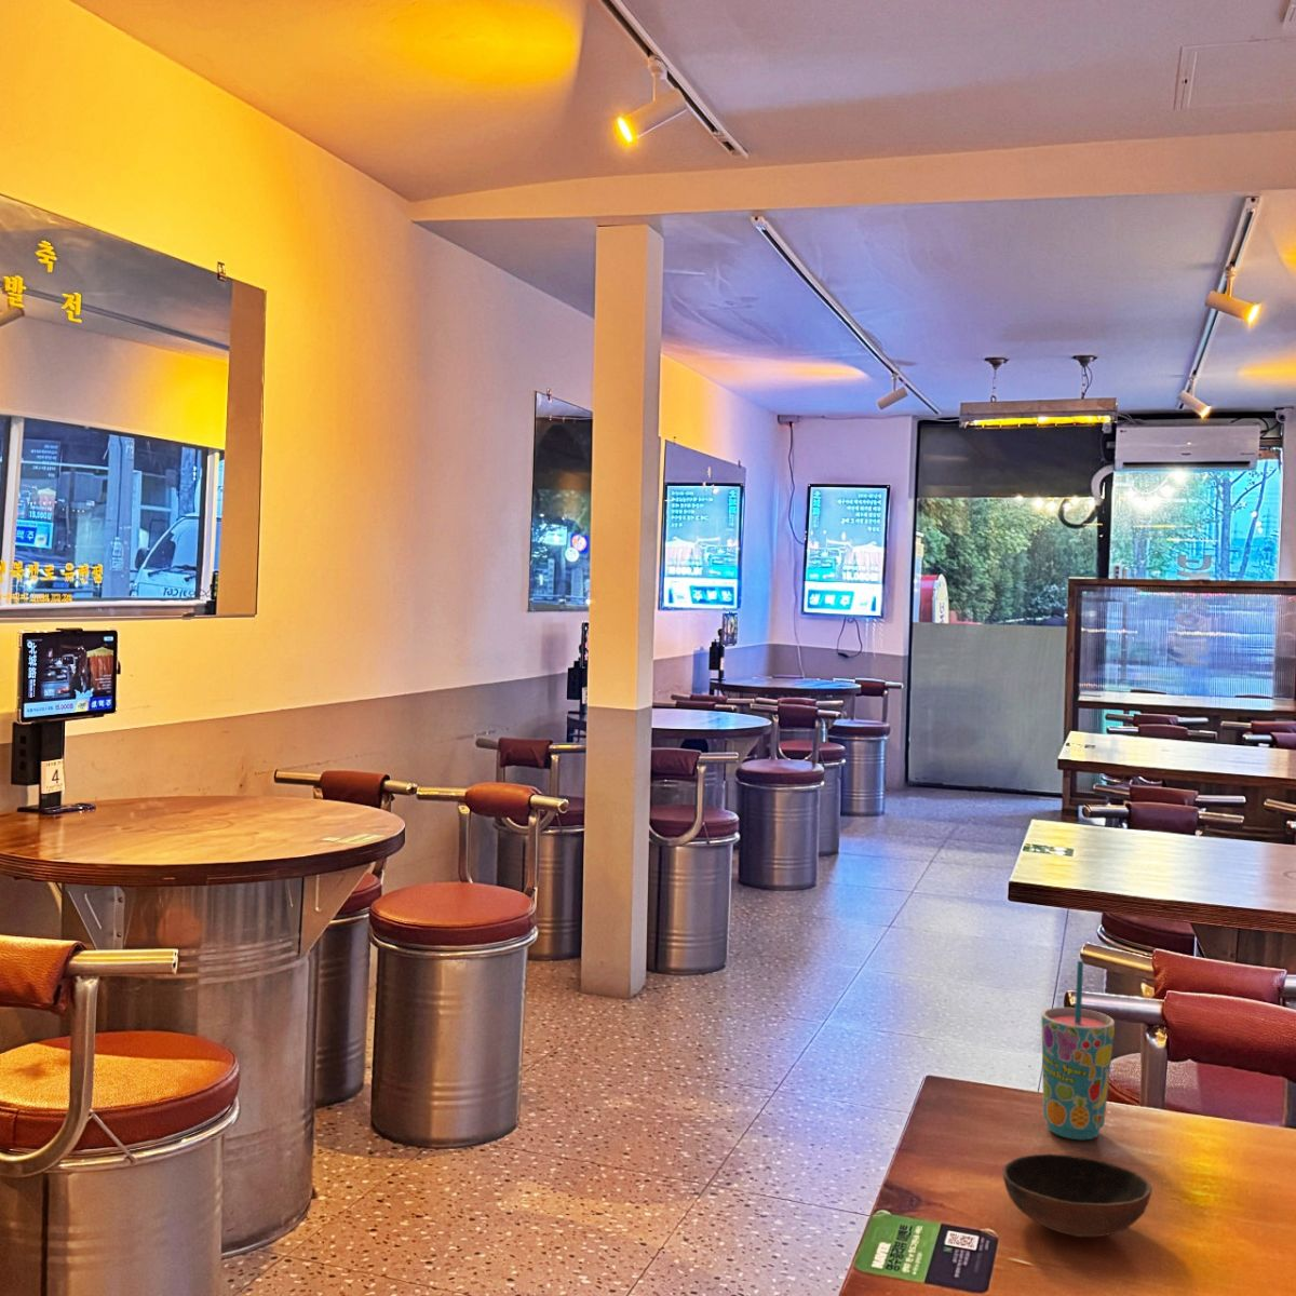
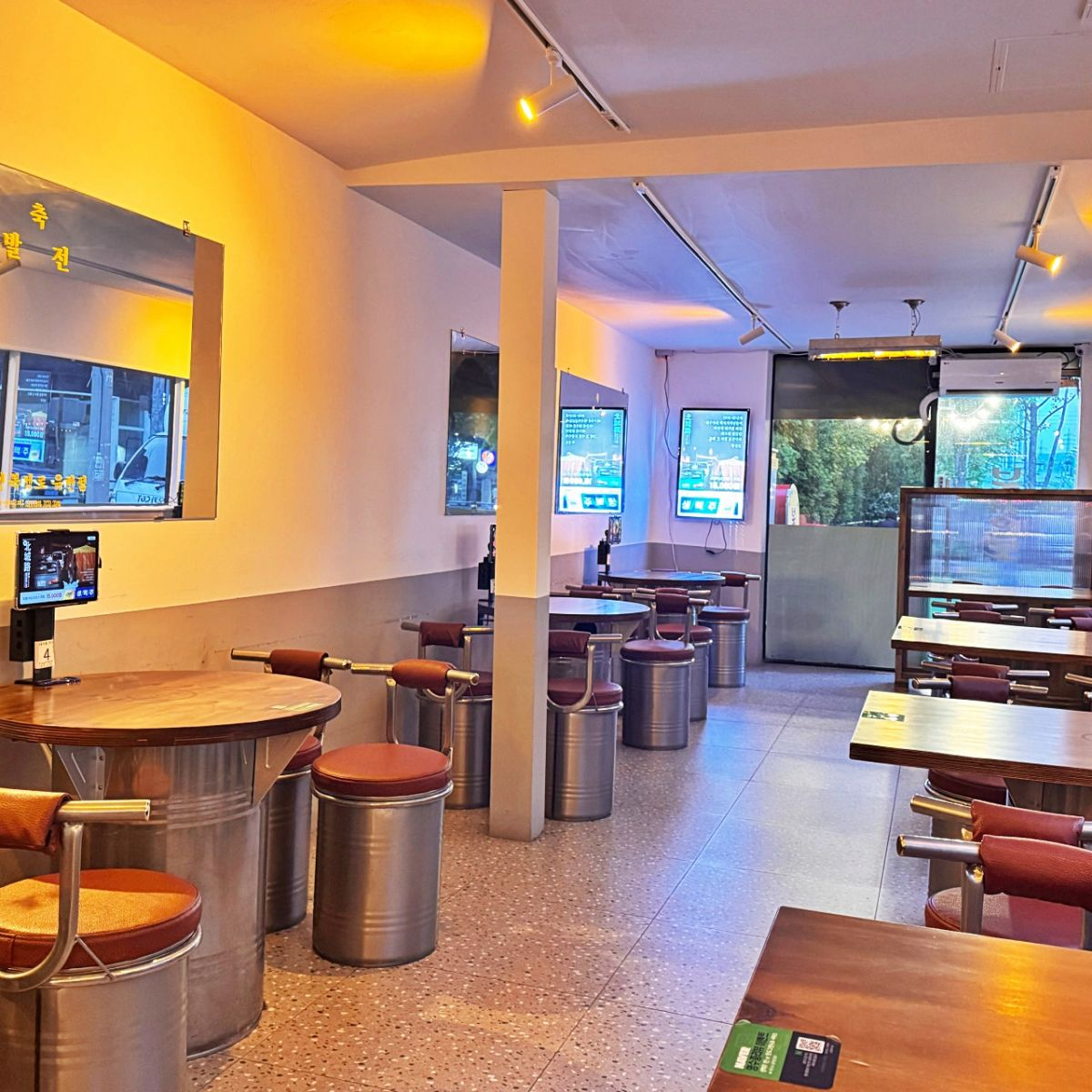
- bowl (1074, 1200)
- cup (1075, 1046)
